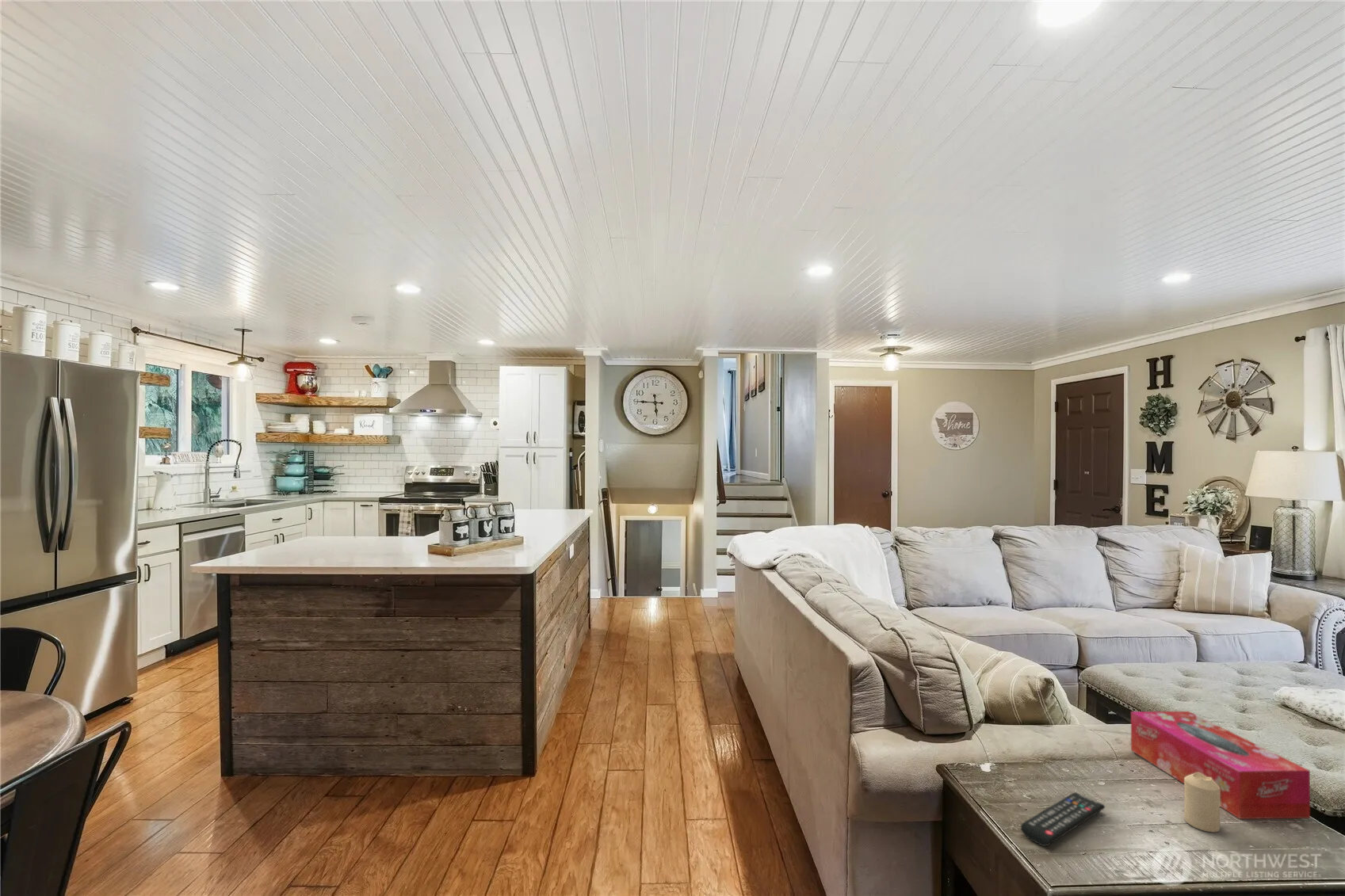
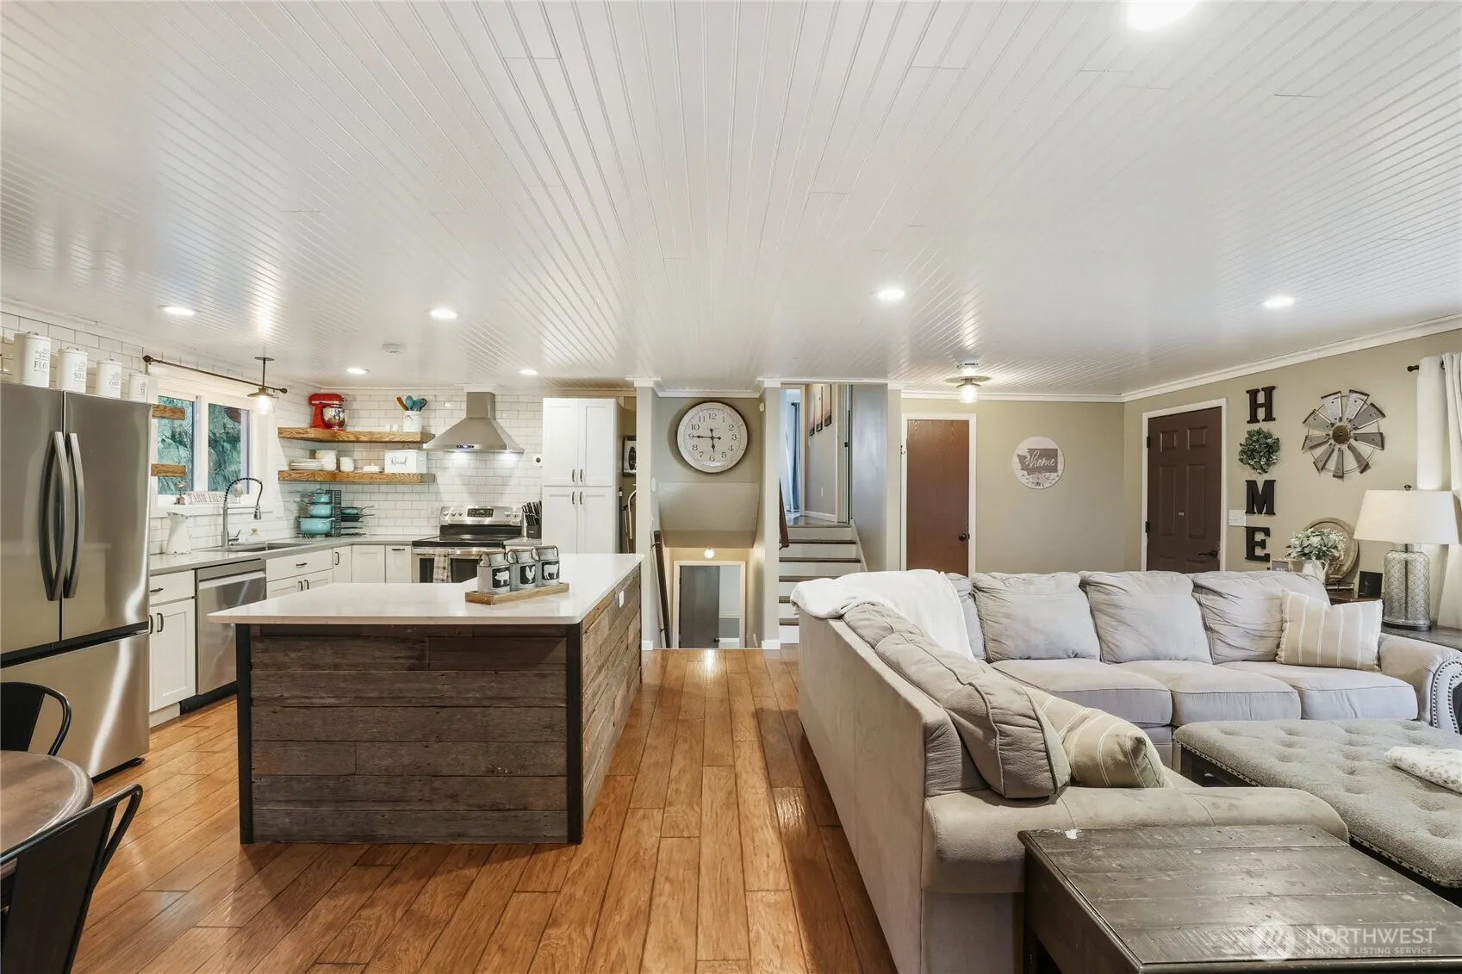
- remote control (1064, 818)
- tissue box (1211, 759)
- candle (1202, 799)
